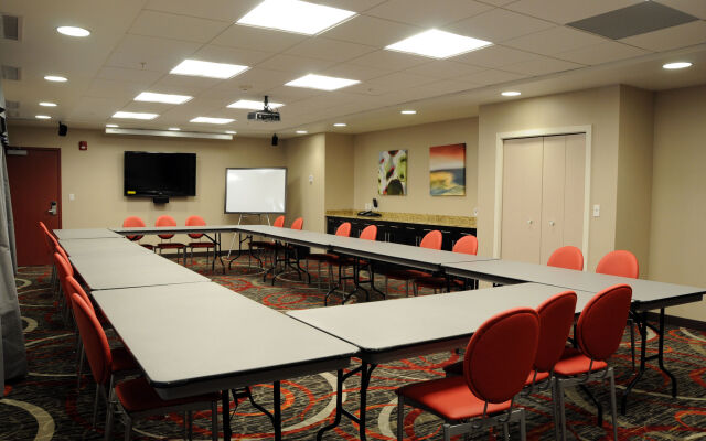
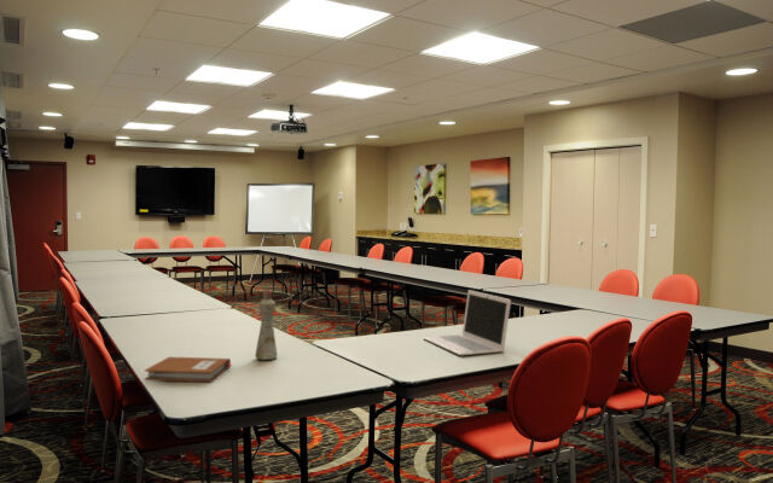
+ laptop (464, 320)
+ bottle (266, 324)
+ notebook (191, 368)
